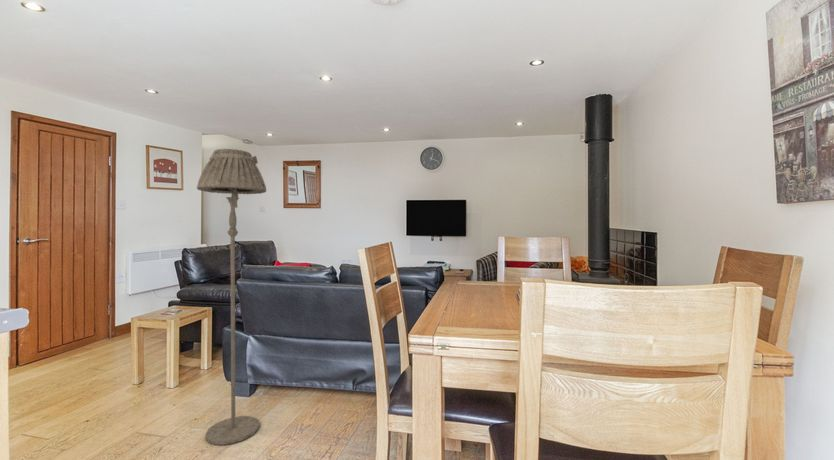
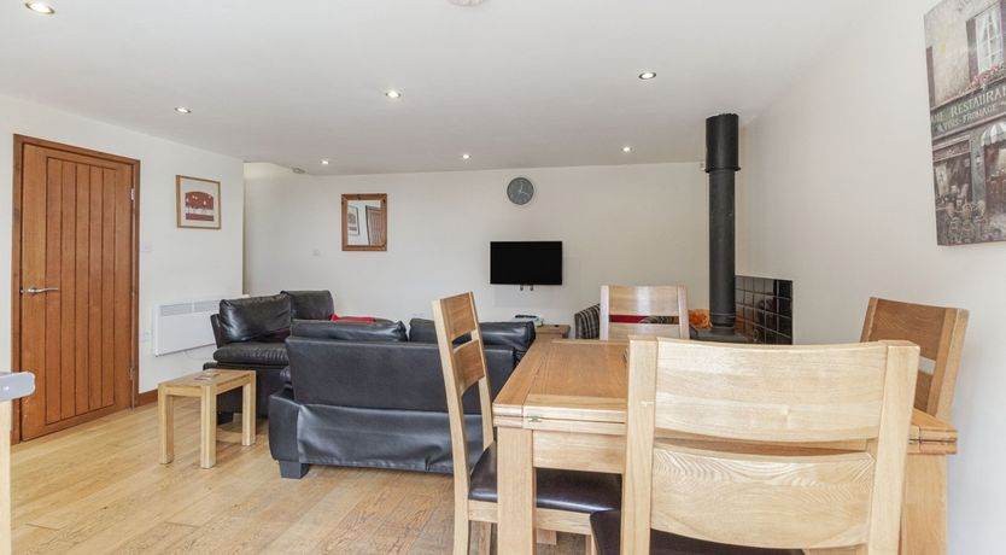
- floor lamp (233, 291)
